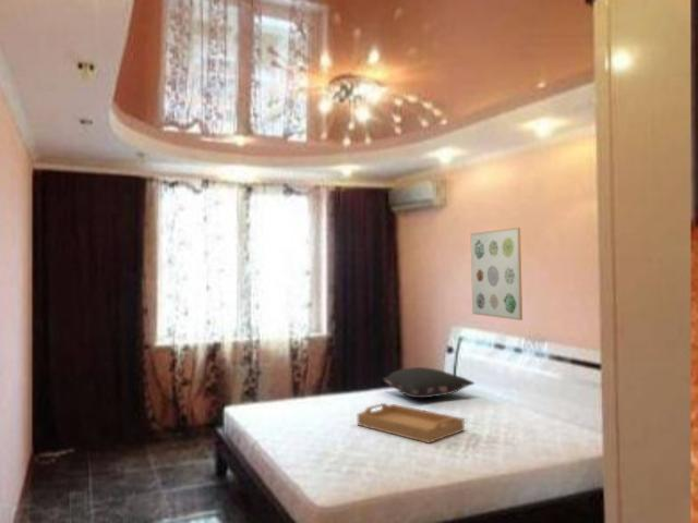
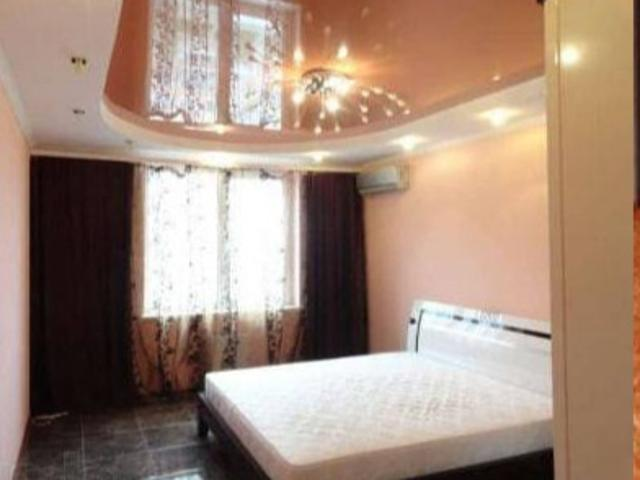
- pillow (428, 381)
- wall art (494, 273)
- serving tray (409, 419)
